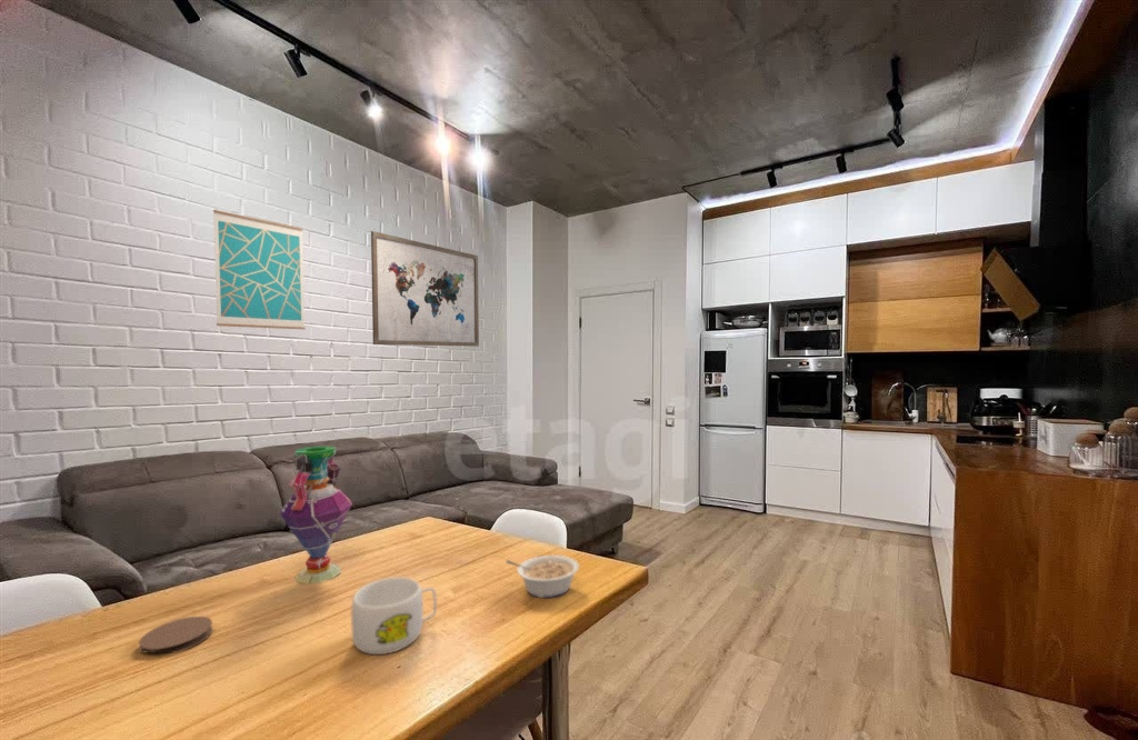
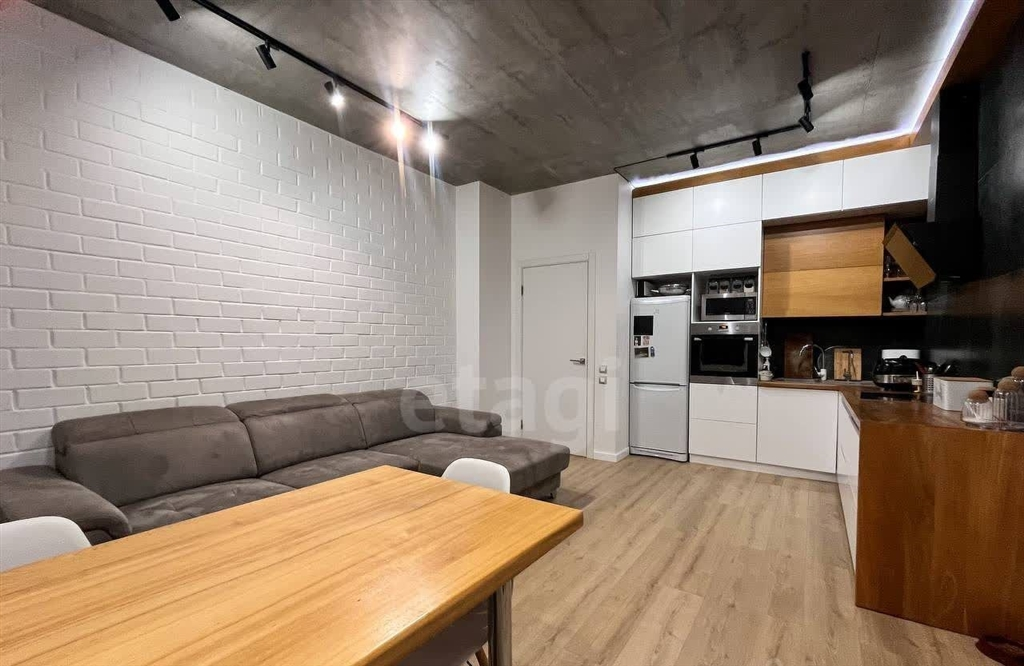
- wall art (262, 273)
- vase (317, 512)
- legume (546, 576)
- mug (389, 613)
- wall art (430, 294)
- coaster (177, 634)
